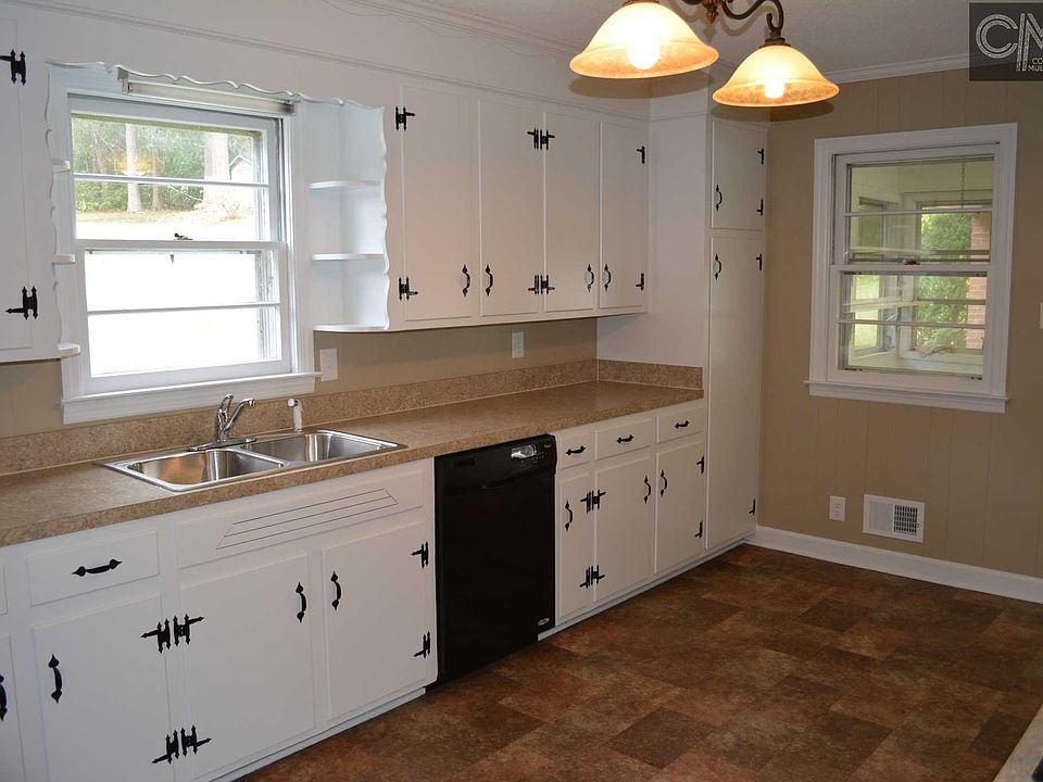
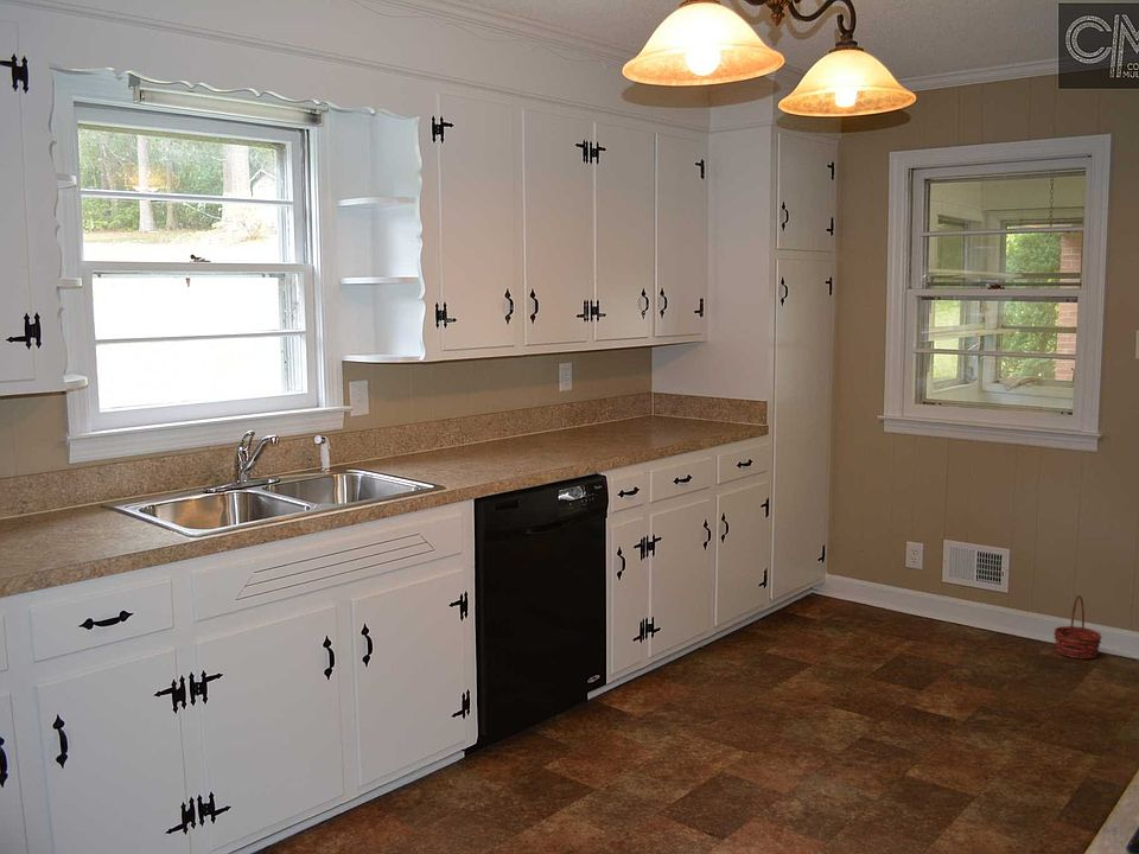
+ basket (1077, 627)
